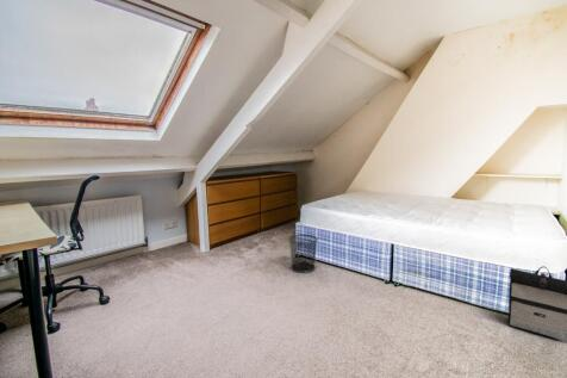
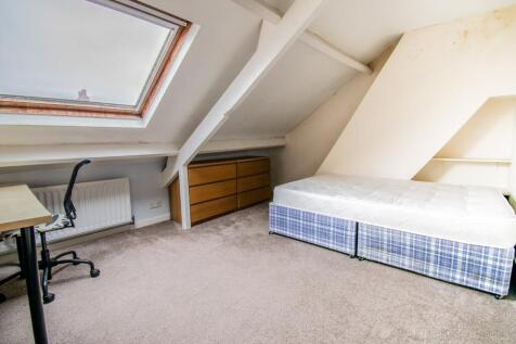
- waste bin (303, 252)
- backpack (540, 299)
